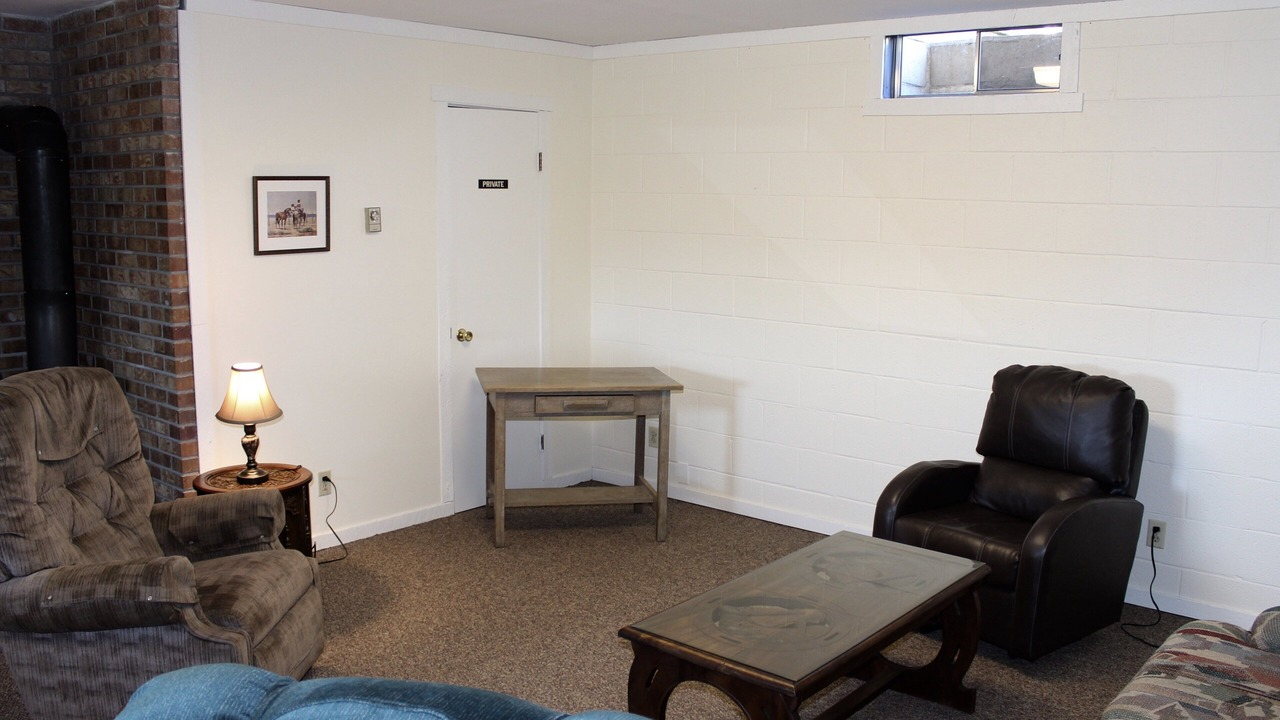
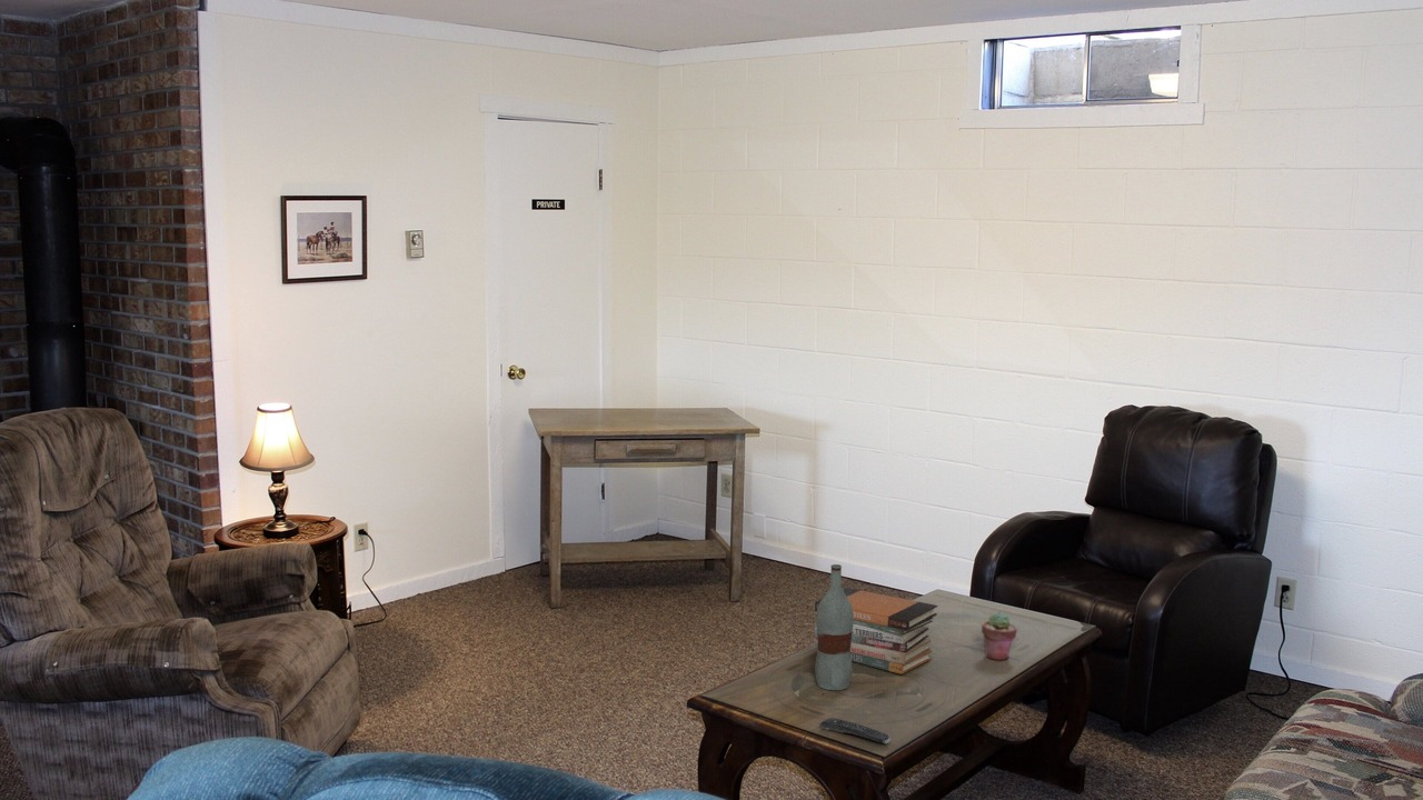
+ remote control (856, 730)
+ book stack (874, 629)
+ bottle (834, 624)
+ potted succulent (998, 634)
